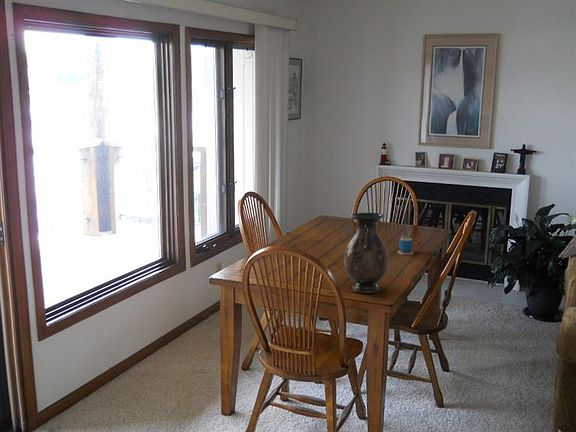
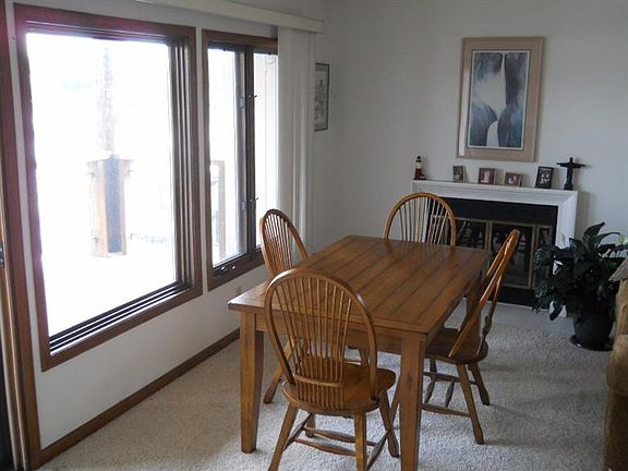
- cup (406, 241)
- vase (366, 251)
